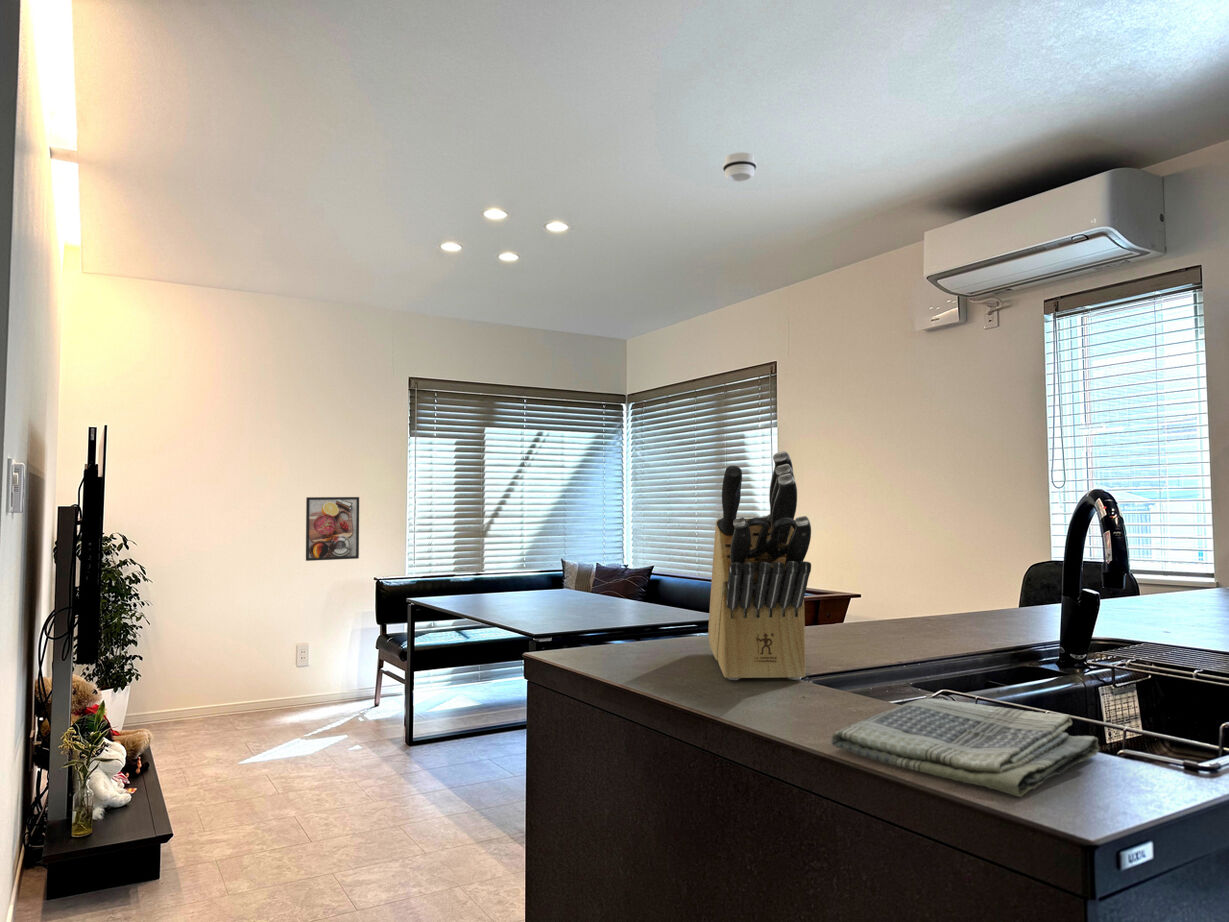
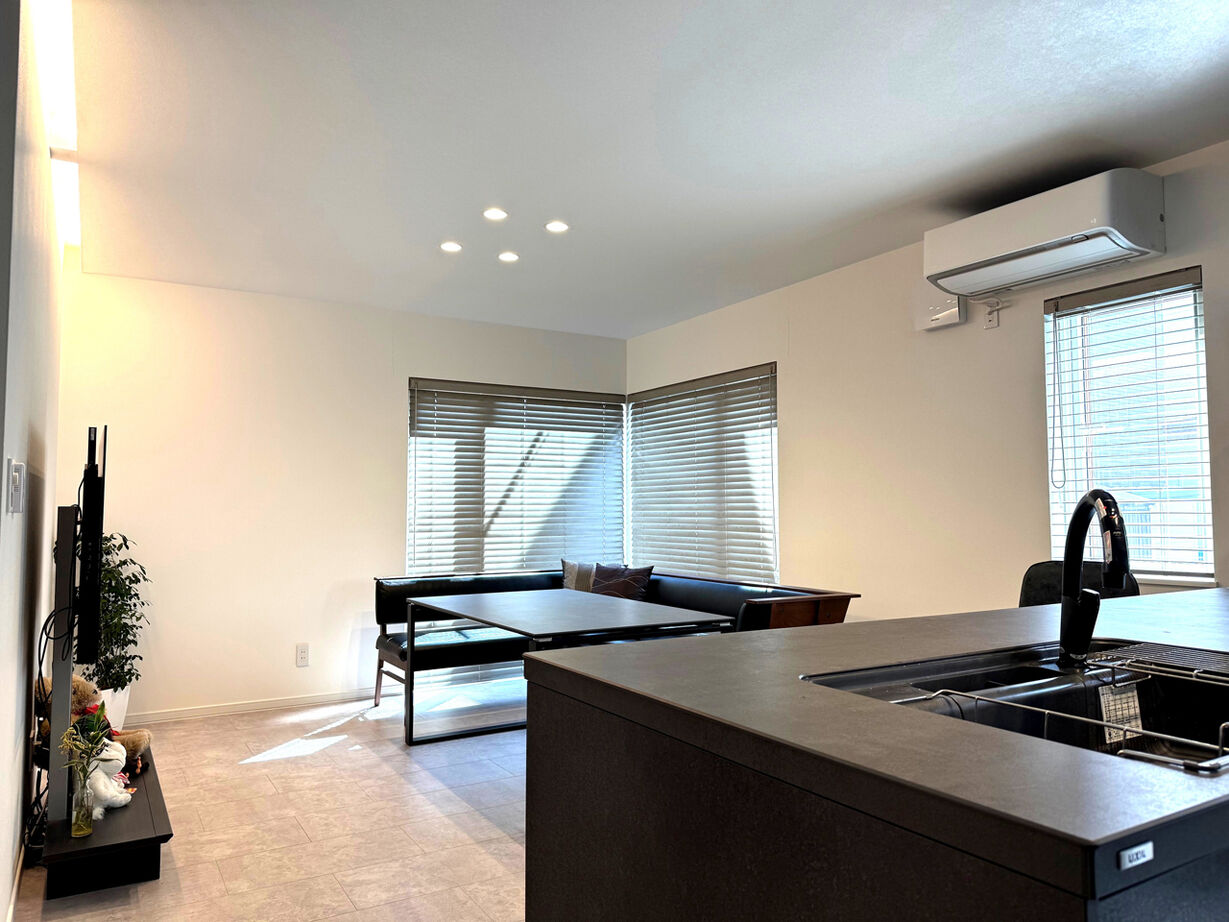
- knife block (754, 561)
- smoke detector (739, 167)
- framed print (332, 528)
- dish towel (965, 735)
